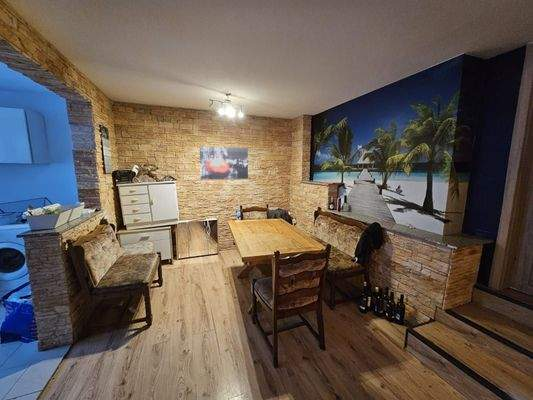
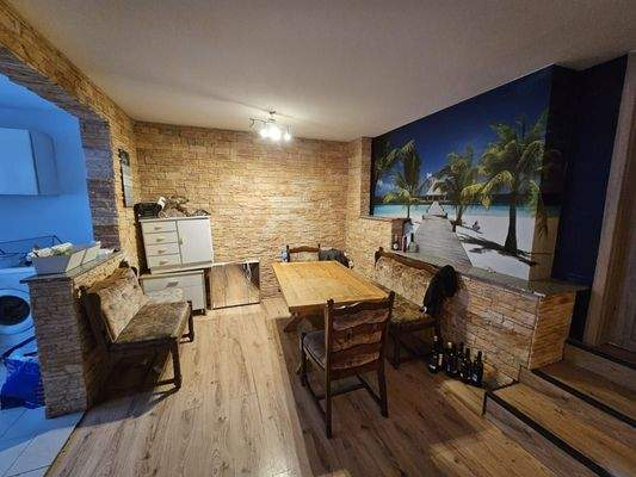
- wall art (224, 163)
